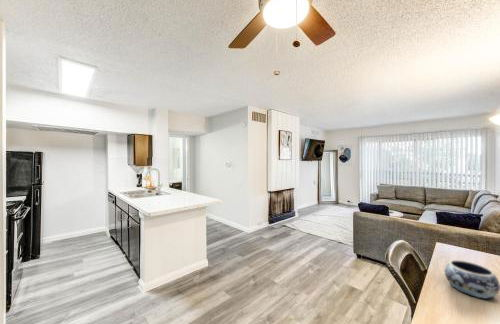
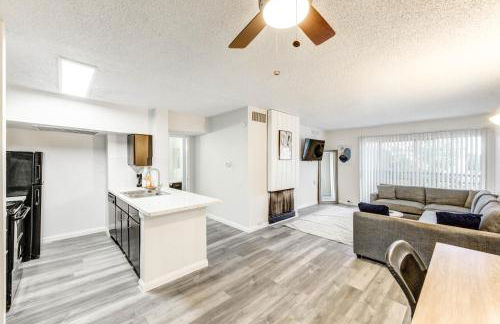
- decorative bowl (470, 278)
